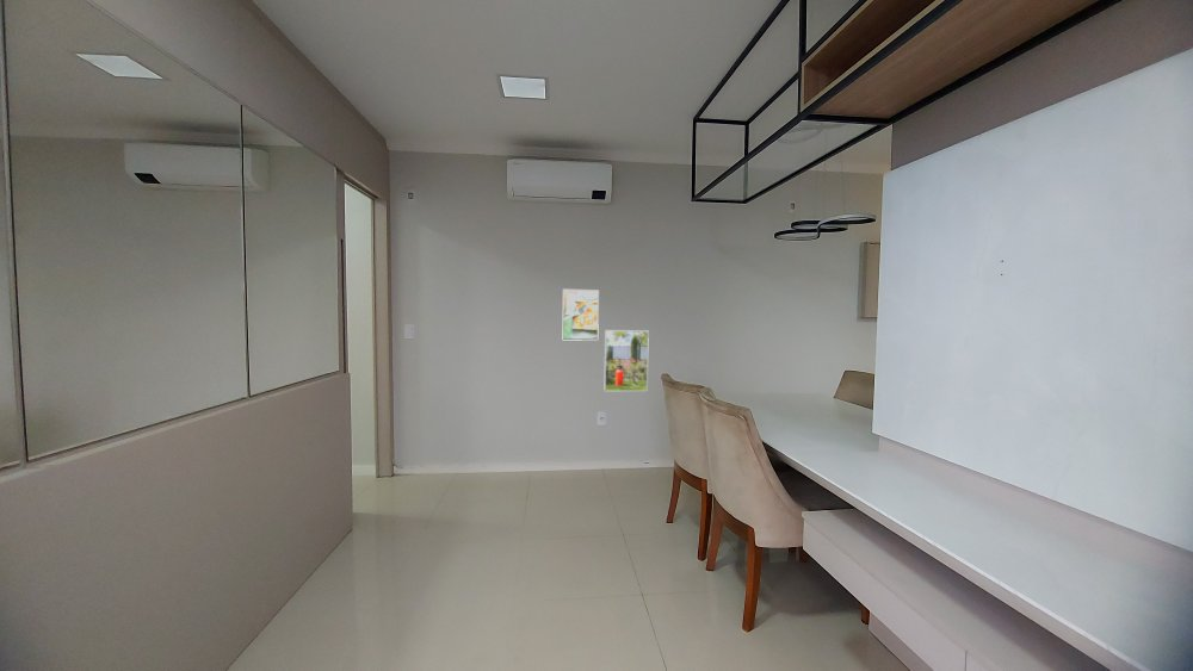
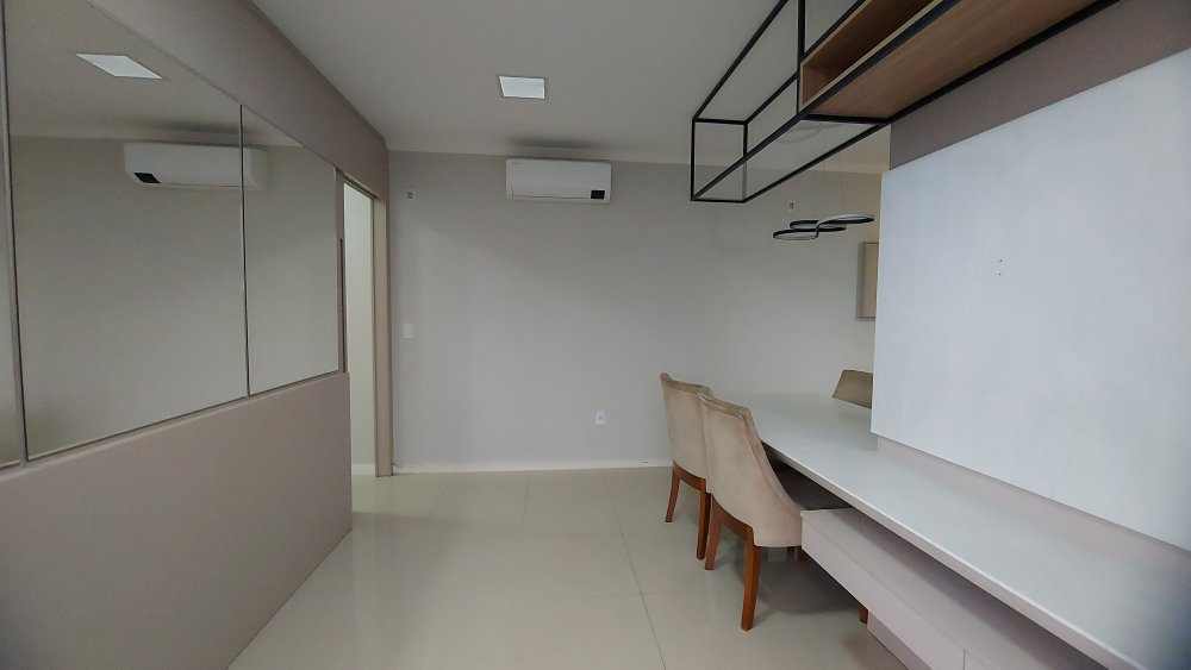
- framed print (626, 360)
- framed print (580, 315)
